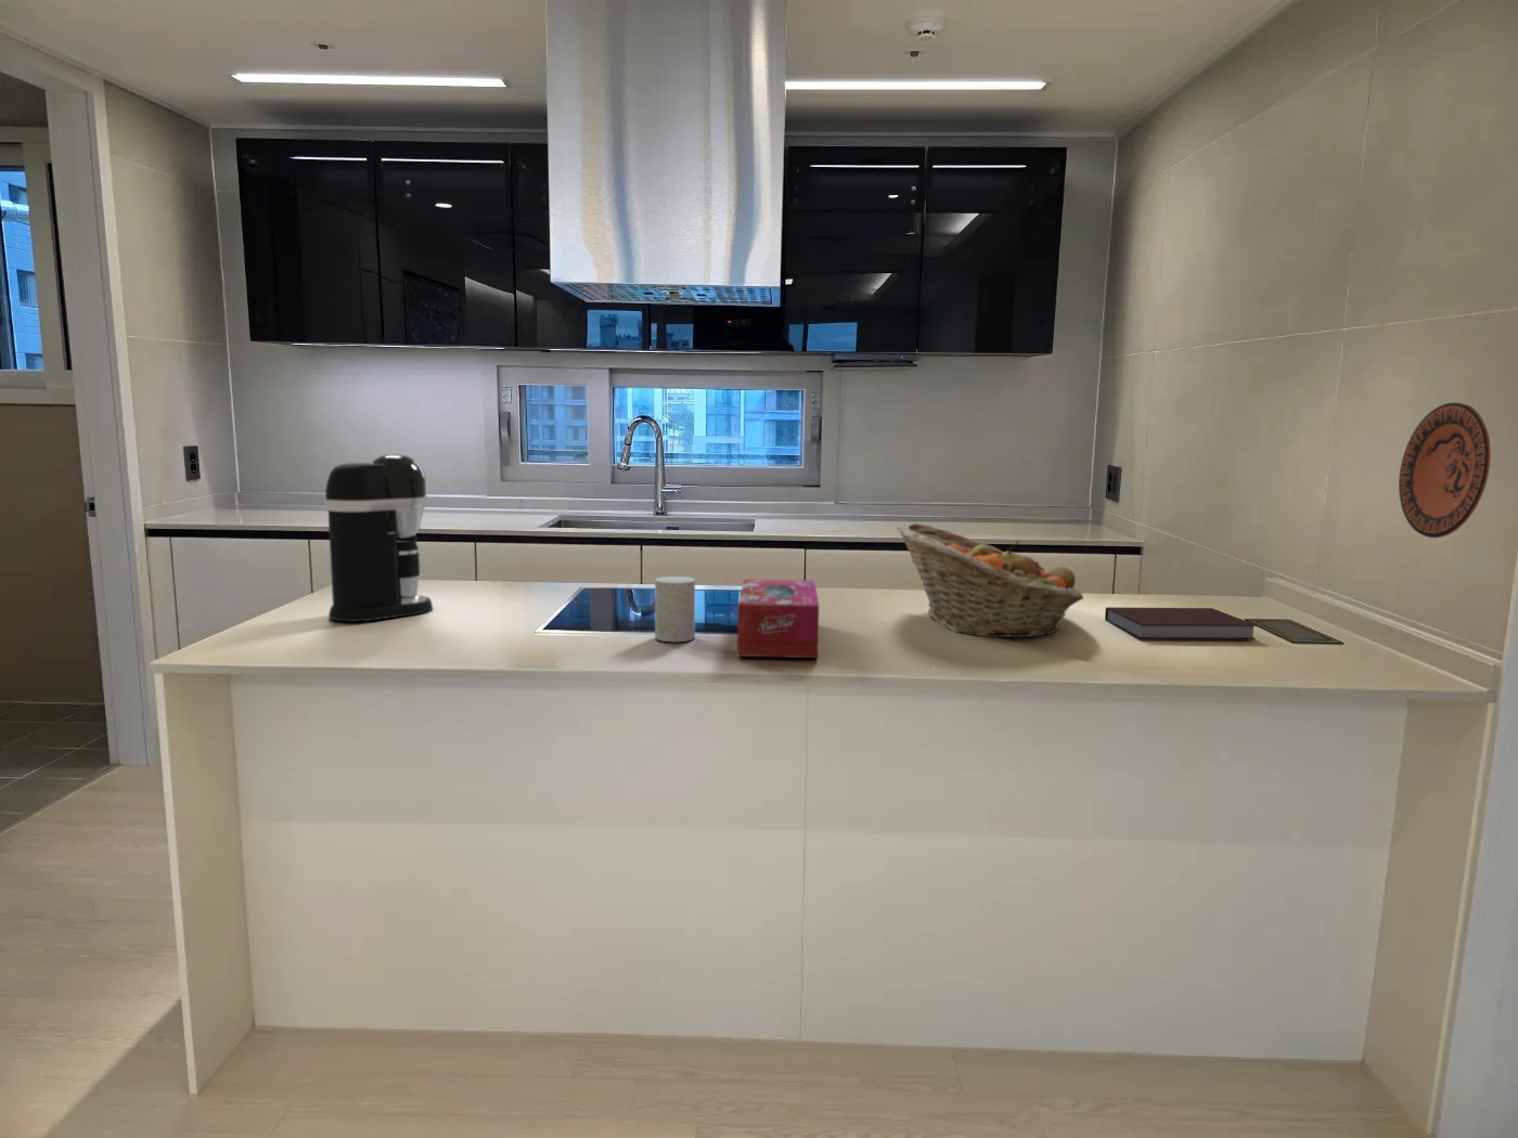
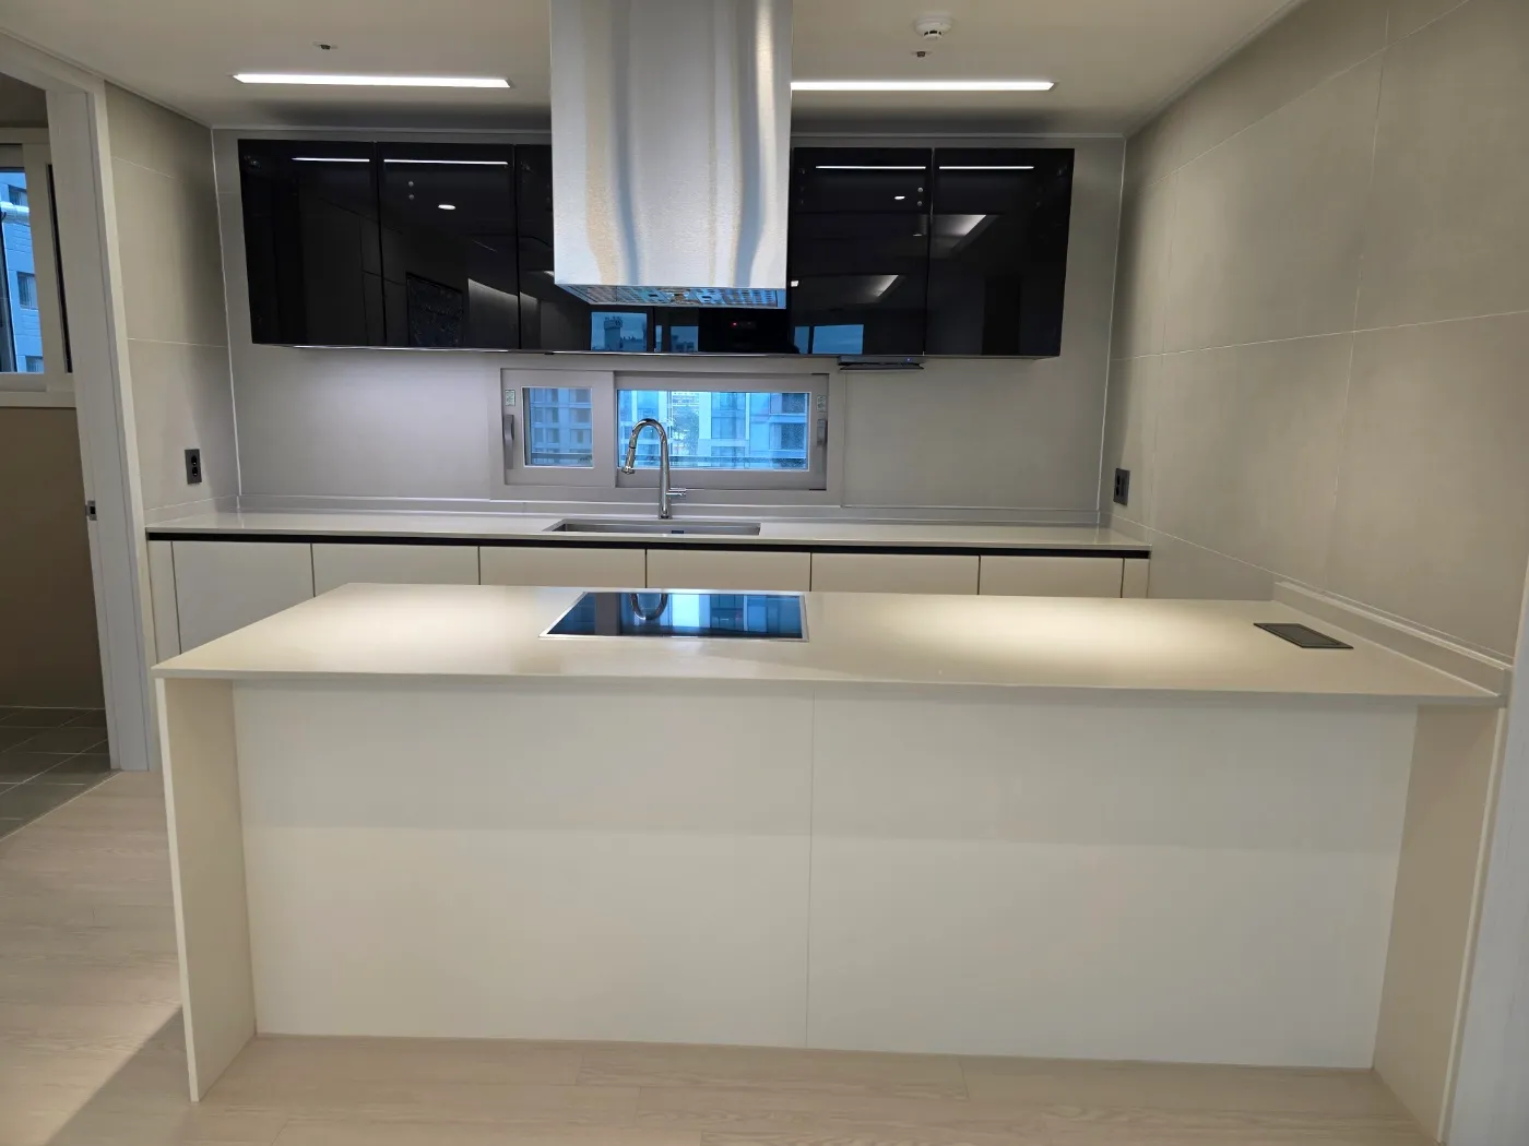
- cup (674, 608)
- notebook (1177, 622)
- decorative plate (1443, 470)
- tissue box (777, 616)
- coffee maker (379, 534)
- fruit basket (986, 575)
